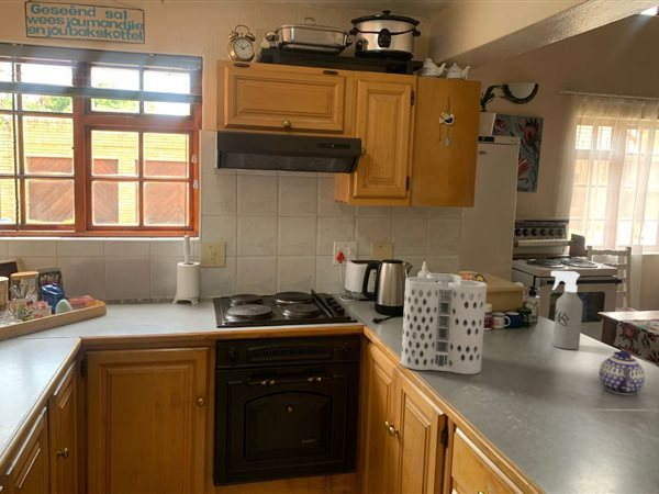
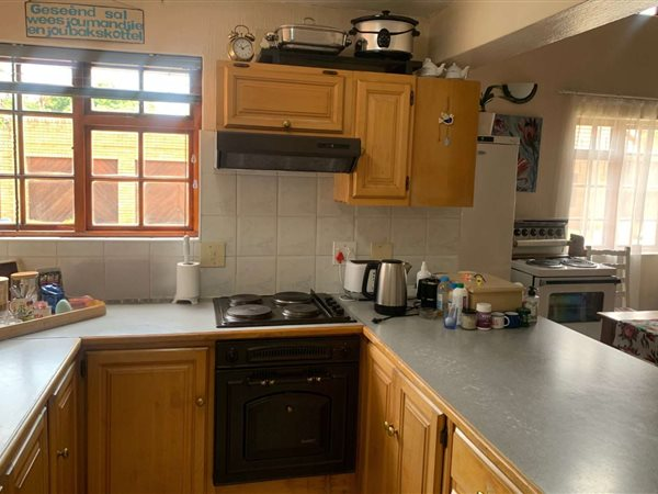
- spray bottle (565, 308)
- utensil holder (447, 322)
- teapot (622, 370)
